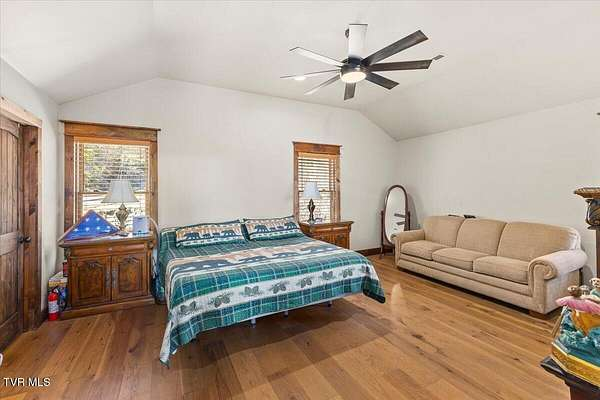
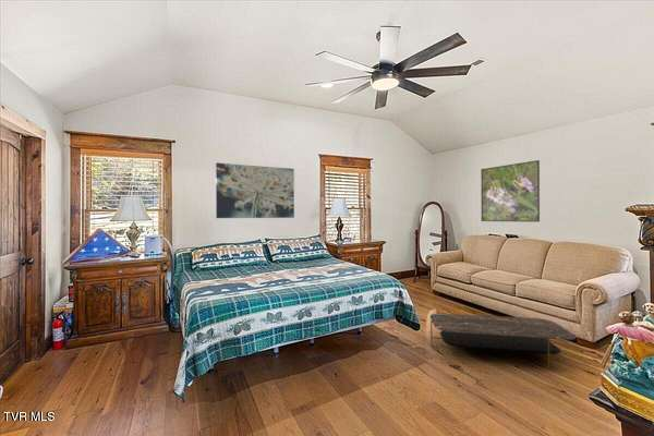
+ coffee table (495, 337)
+ wall art (257, 192)
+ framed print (507, 193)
